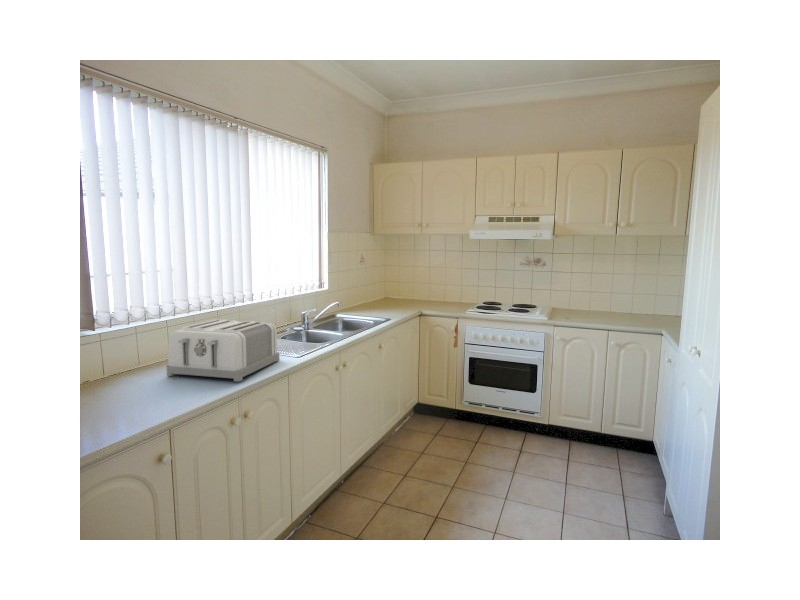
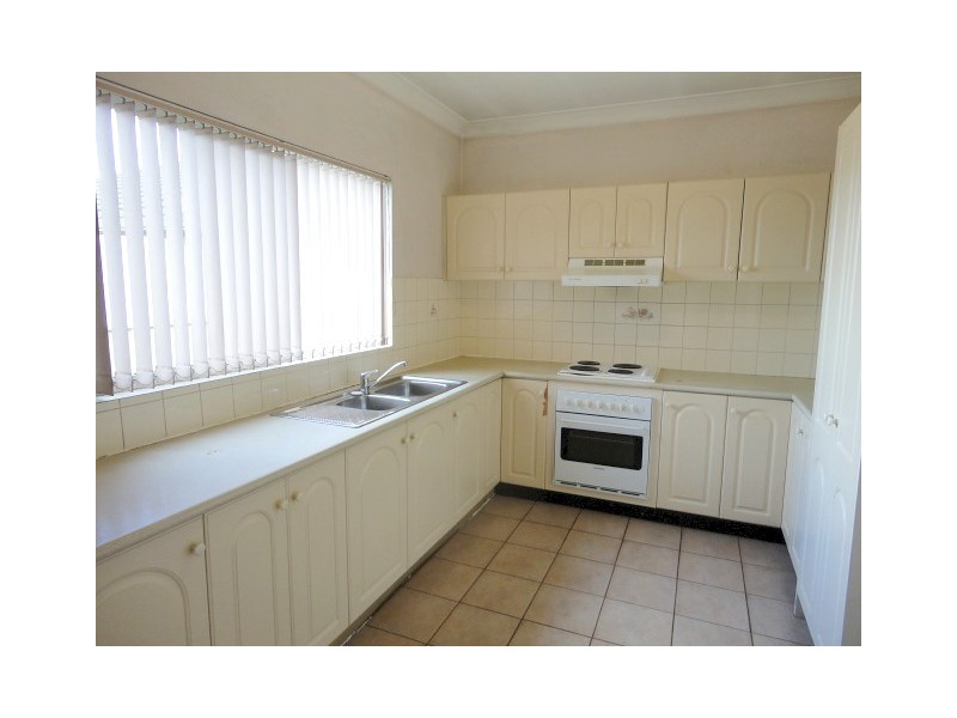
- toaster (223, 347)
